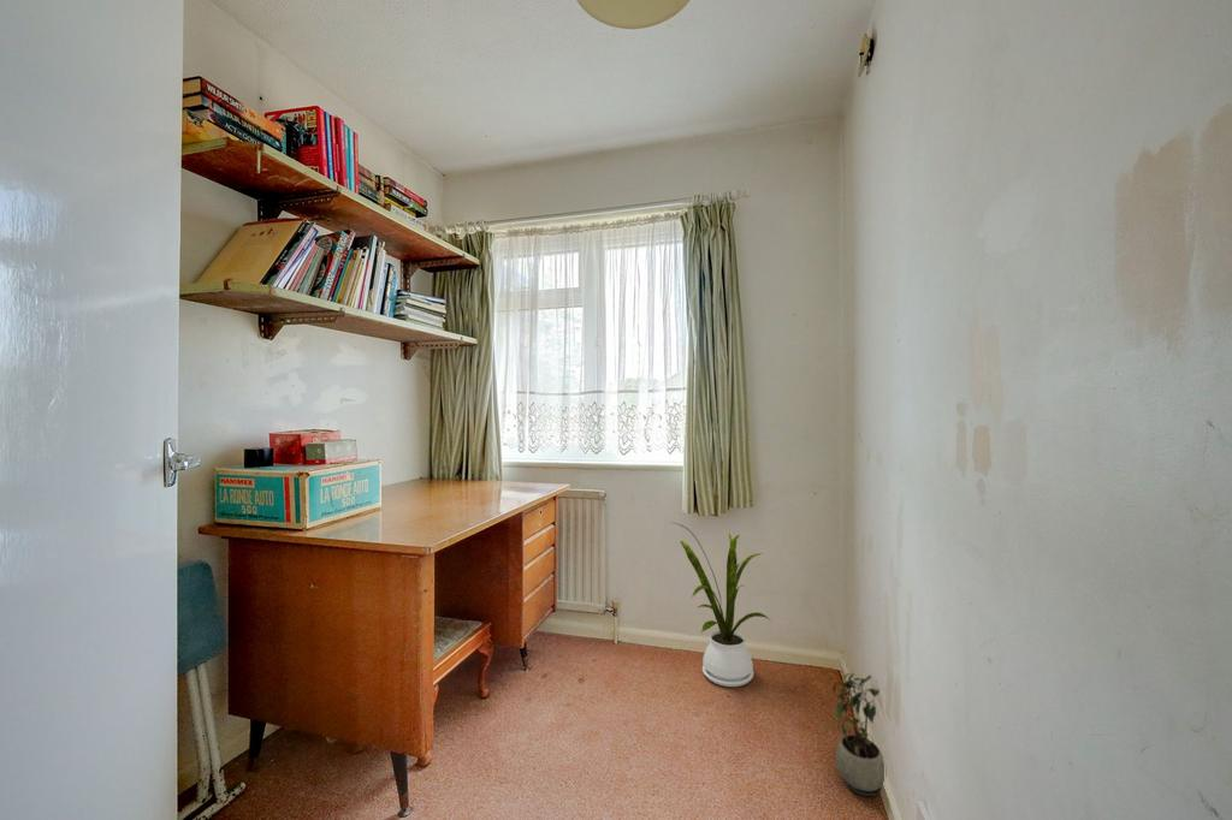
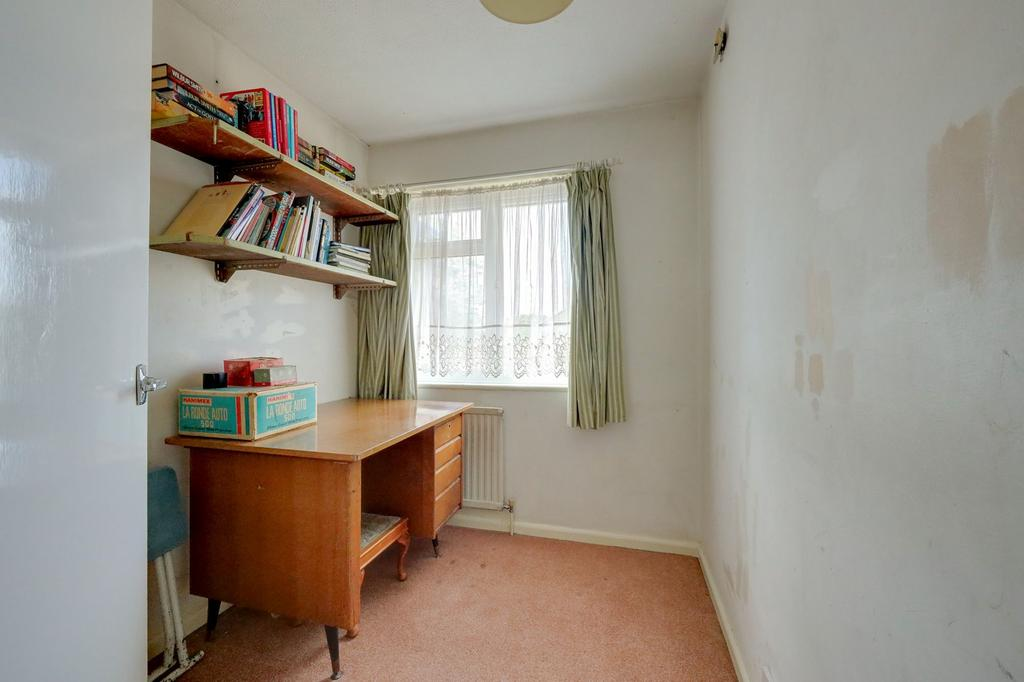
- house plant (719, 598)
- potted plant (852, 733)
